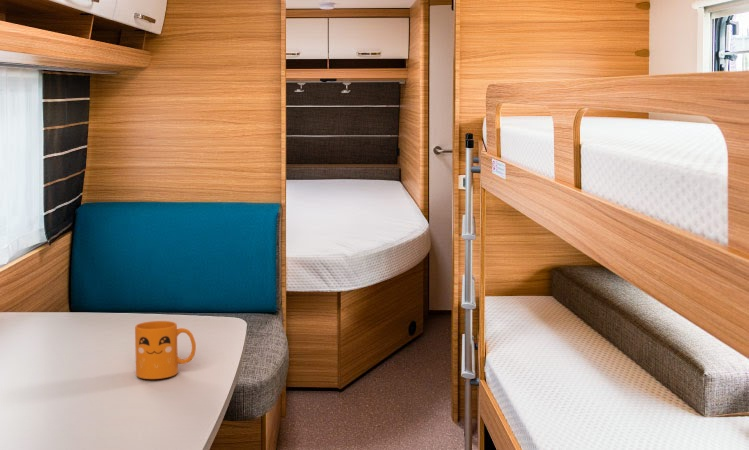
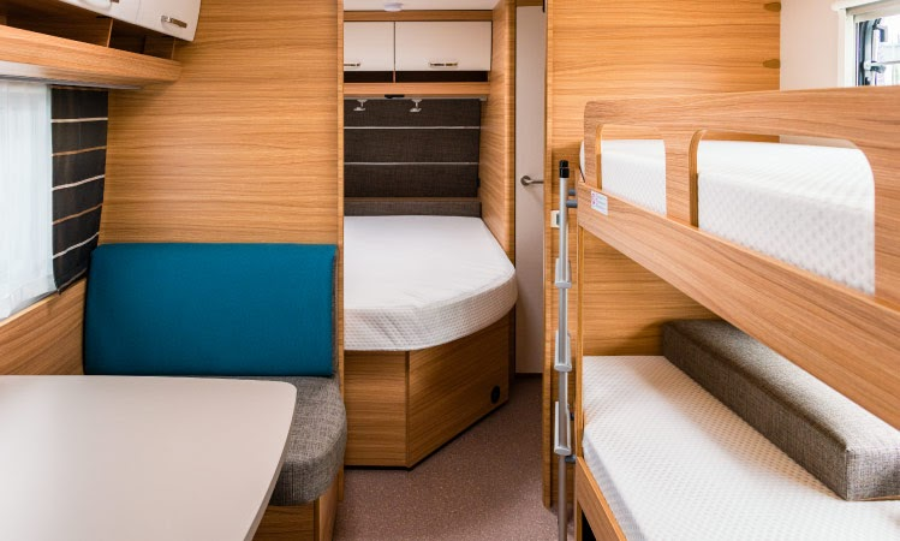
- mug (165, 348)
